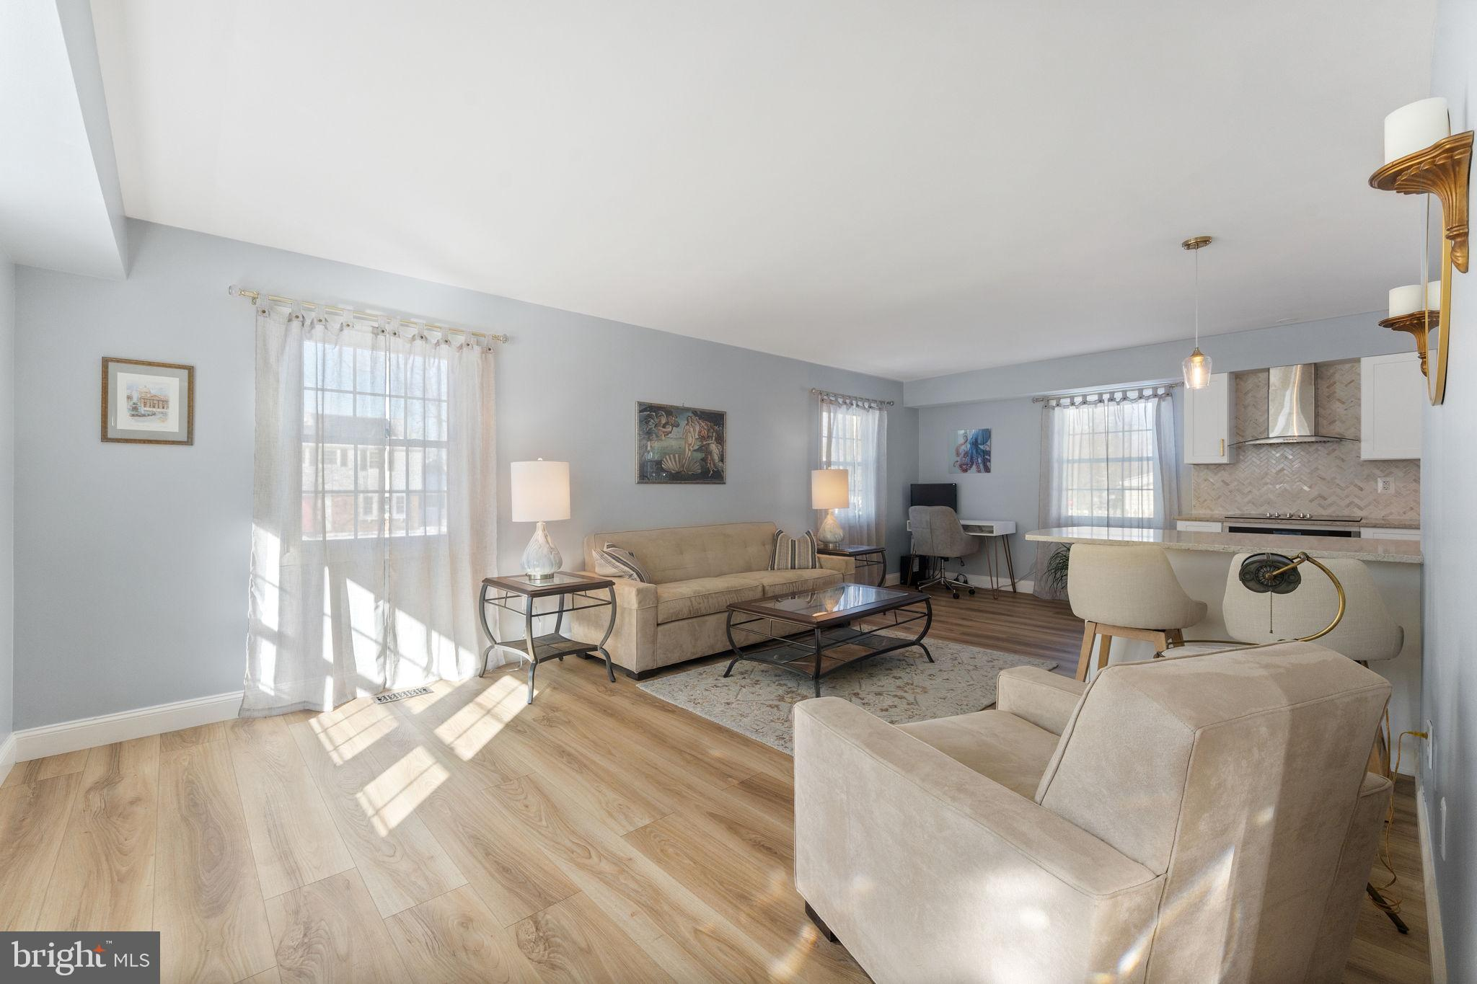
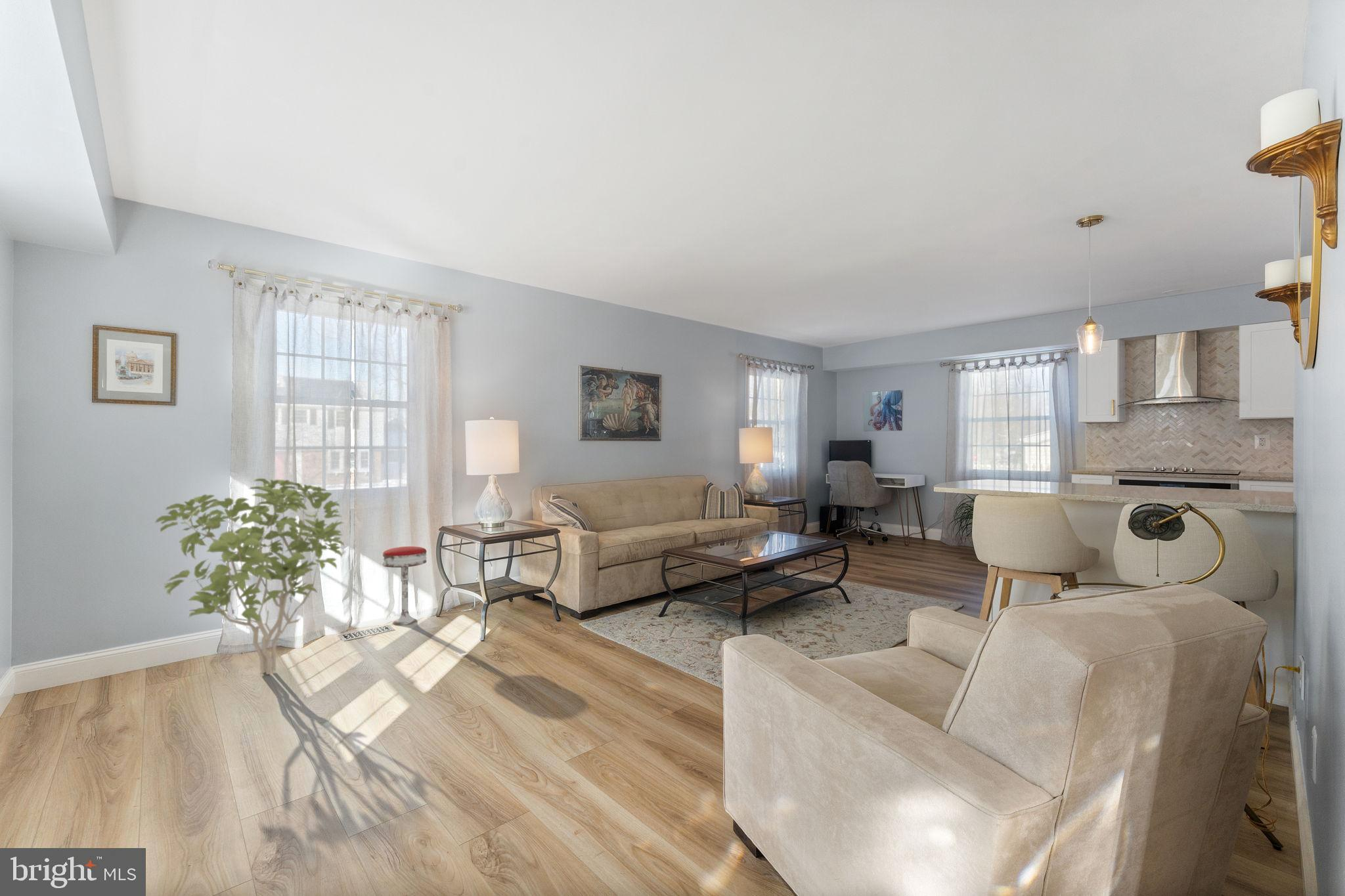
+ shrub (267, 575)
+ bar stool (405, 584)
